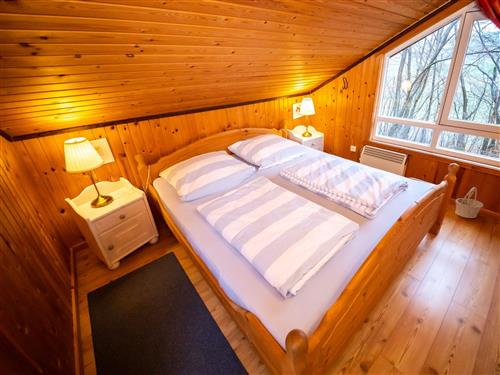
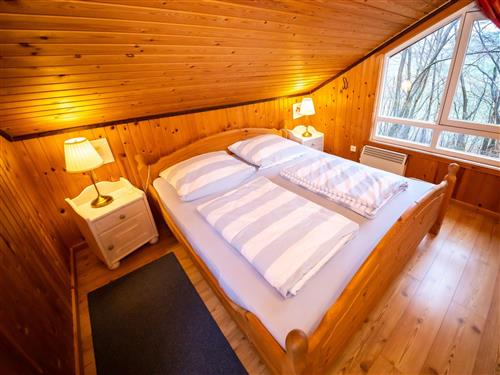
- basket (469, 201)
